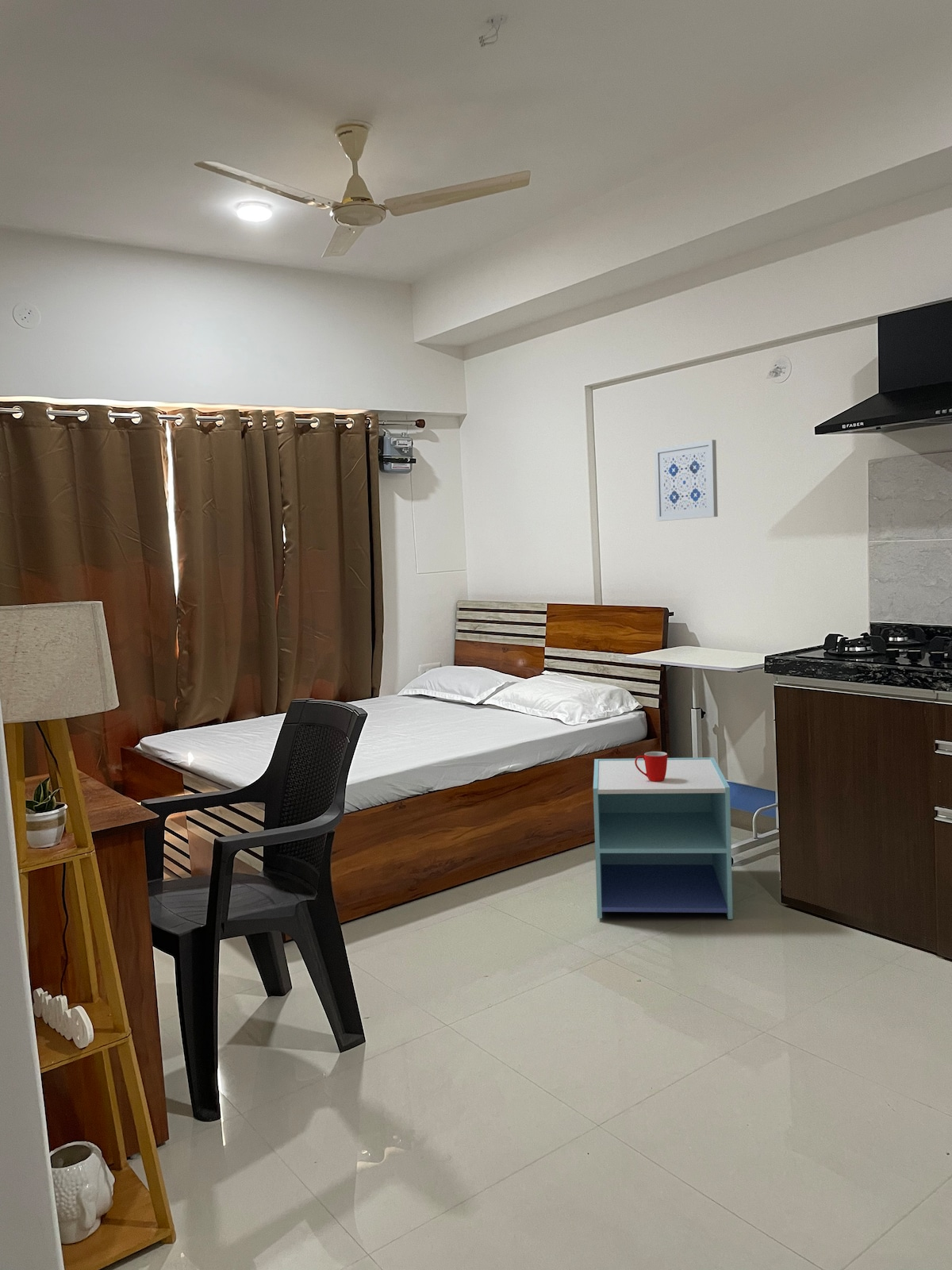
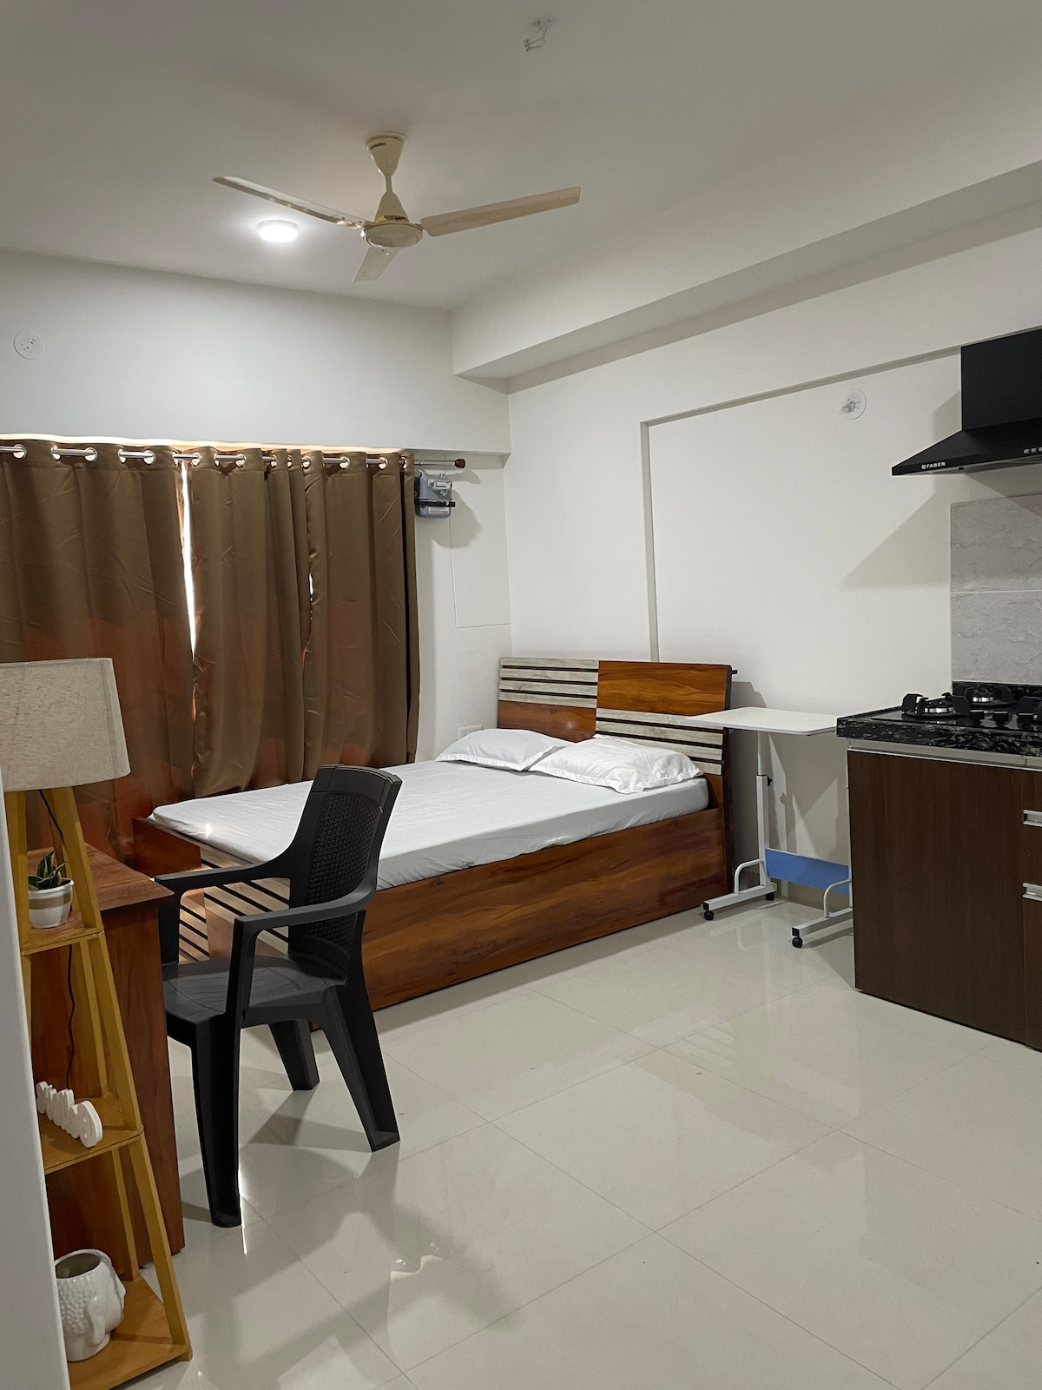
- nightstand (658, 833)
- mug (651, 766)
- wall art (685, 482)
